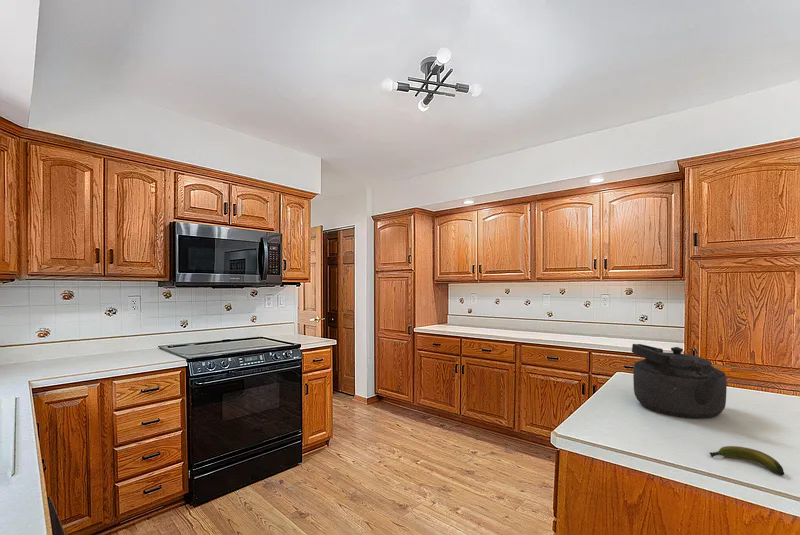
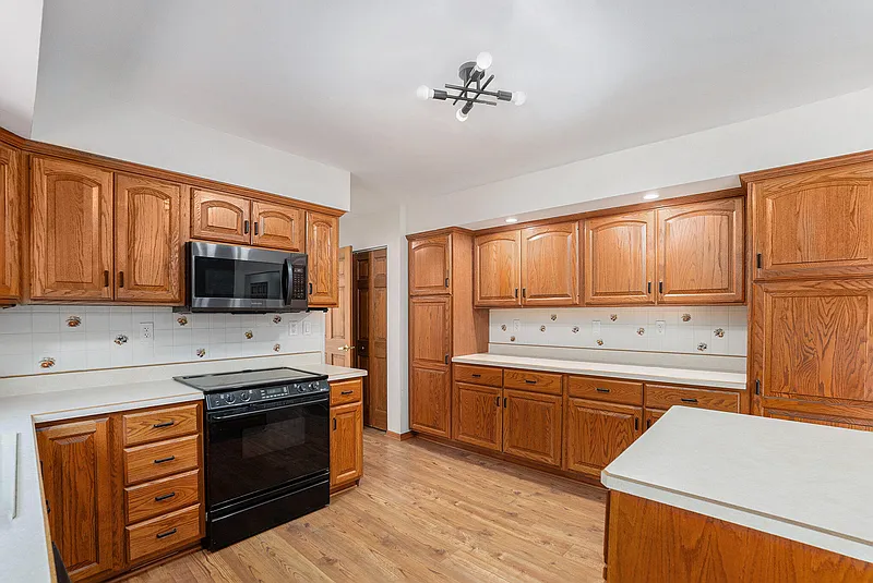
- kettle (677, 377)
- banana (743, 456)
